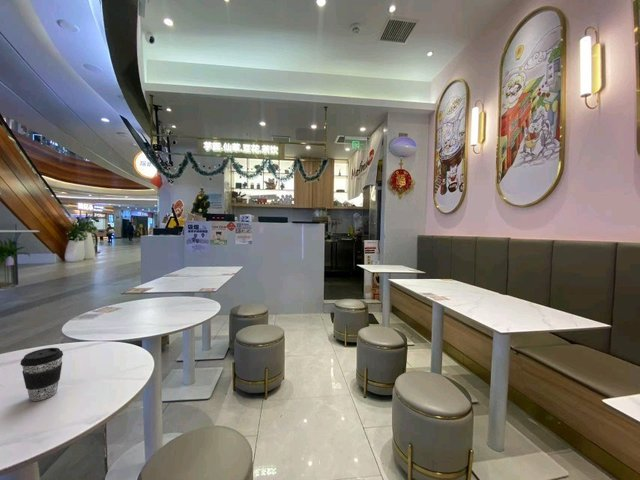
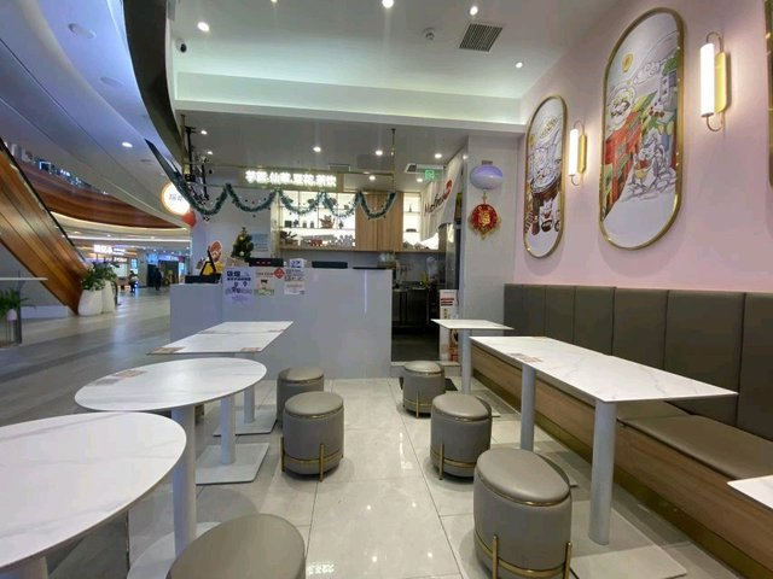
- coffee cup (42, 374)
